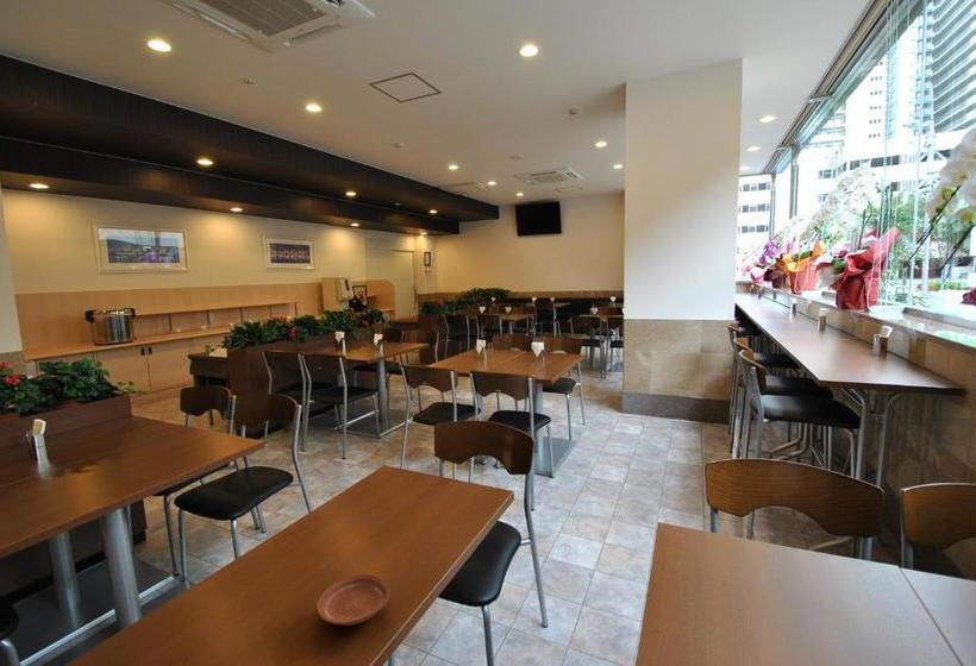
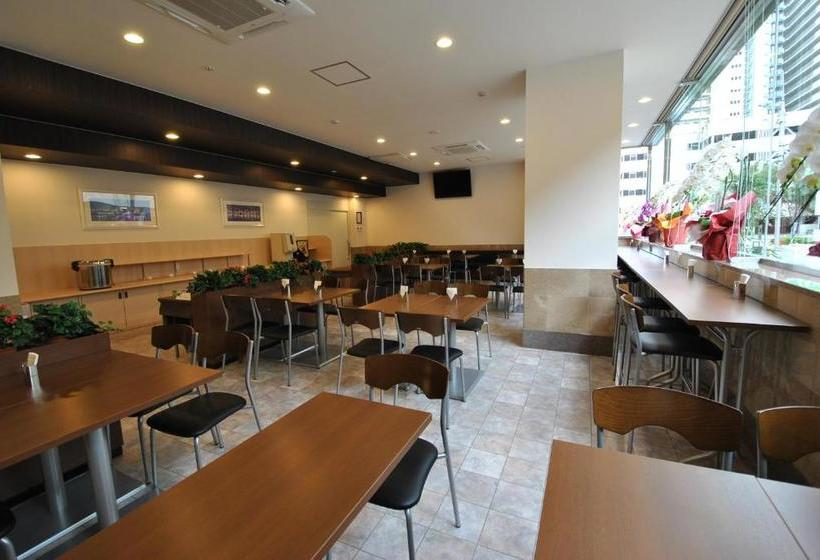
- plate (355, 603)
